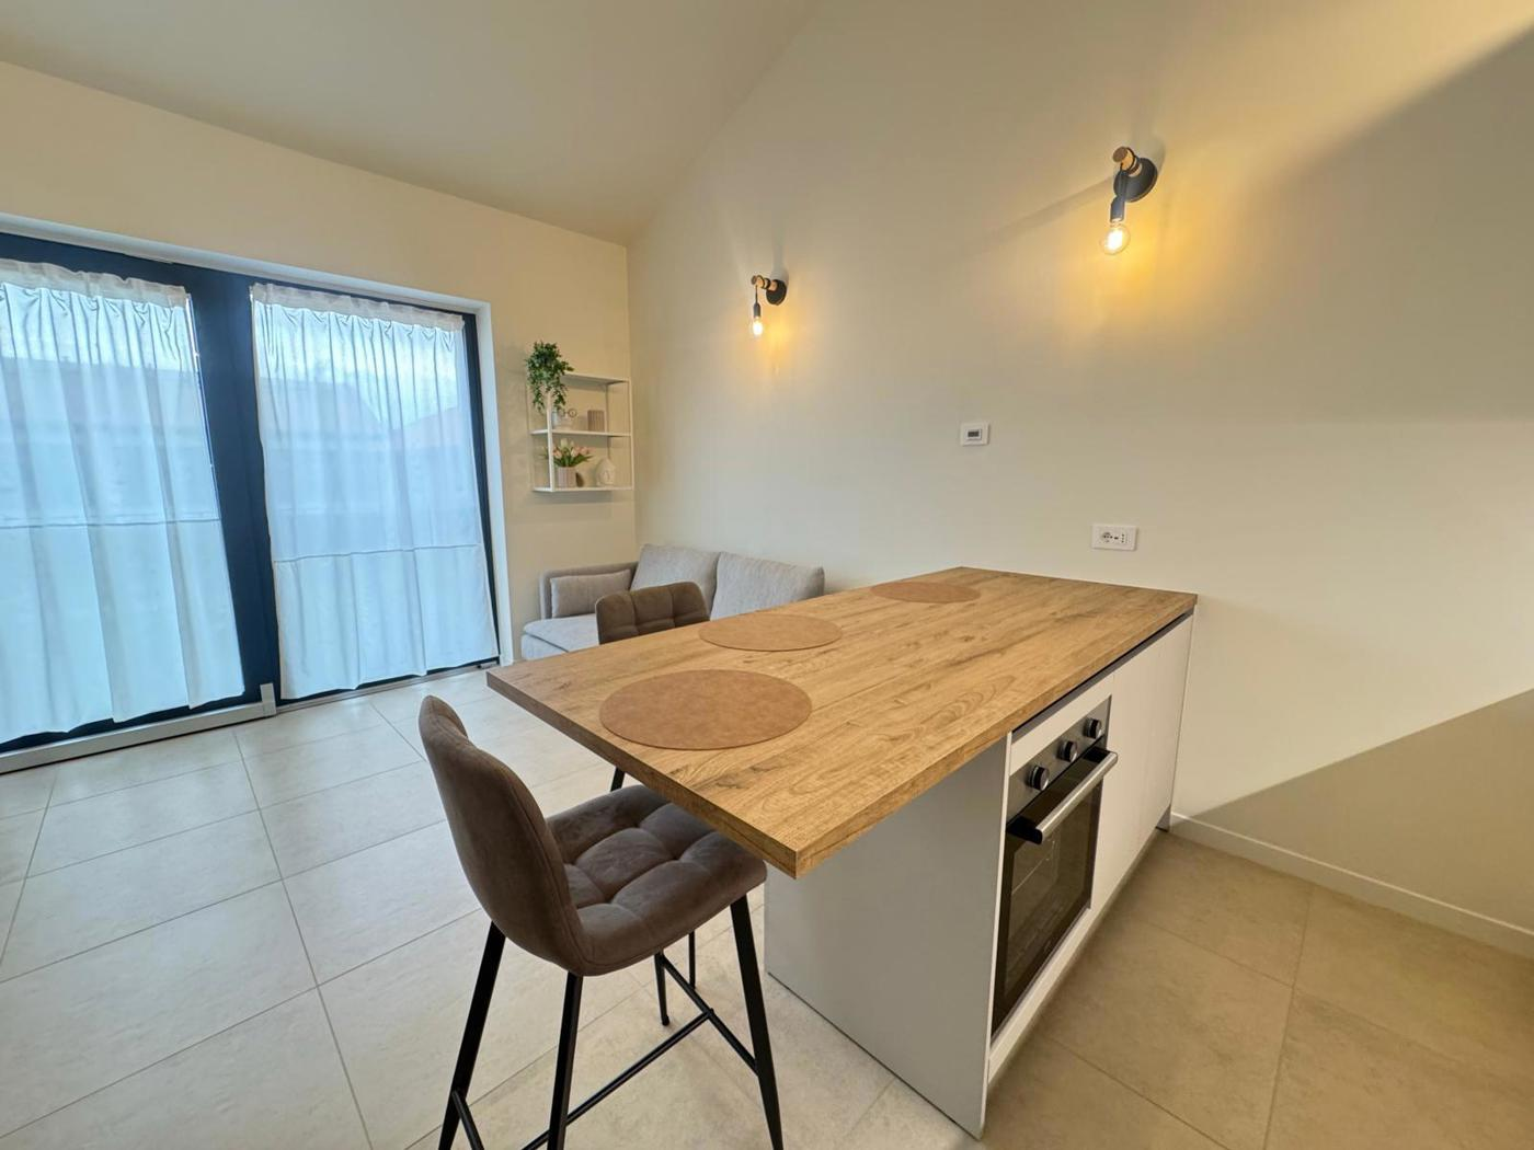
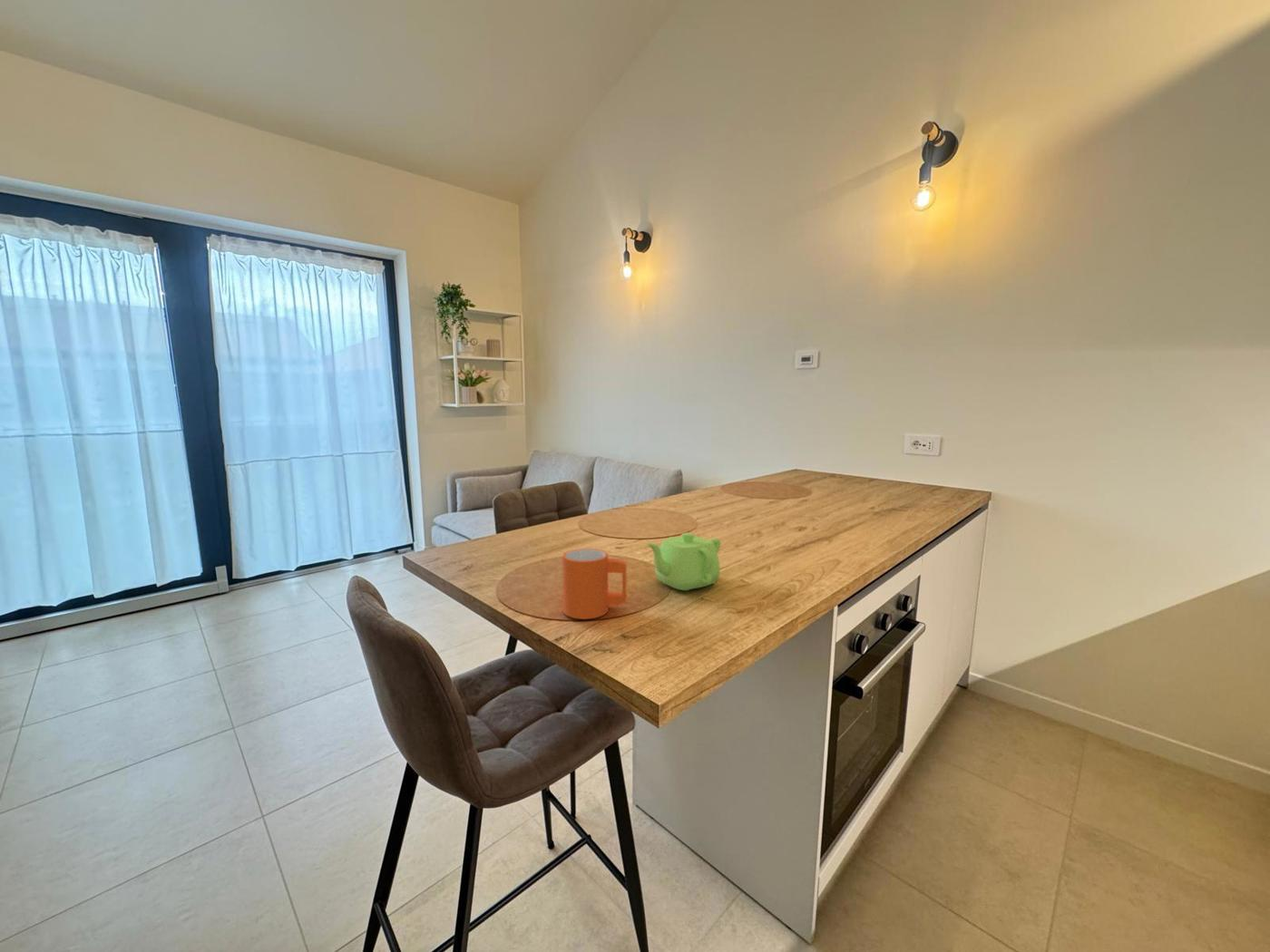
+ teapot (684, 559)
+ mug (593, 581)
